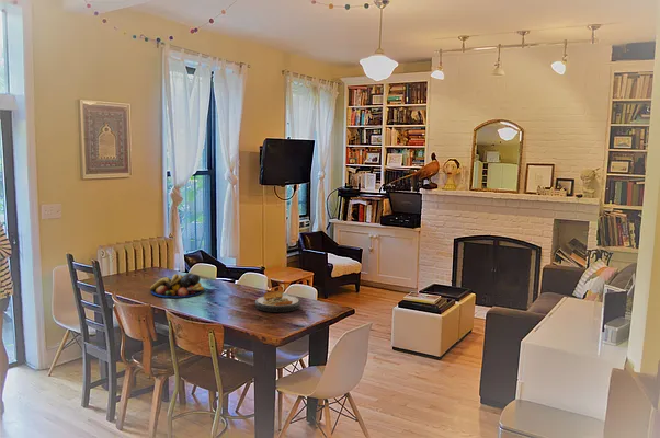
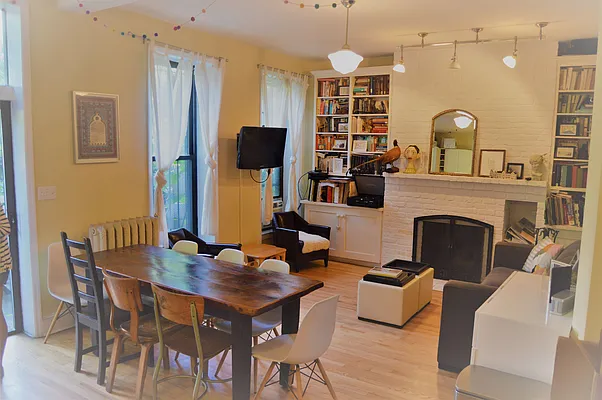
- fruit bowl (178, 283)
- plate (277, 301)
